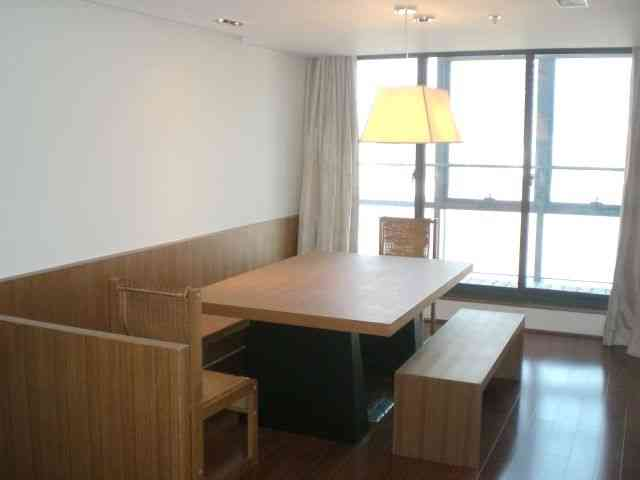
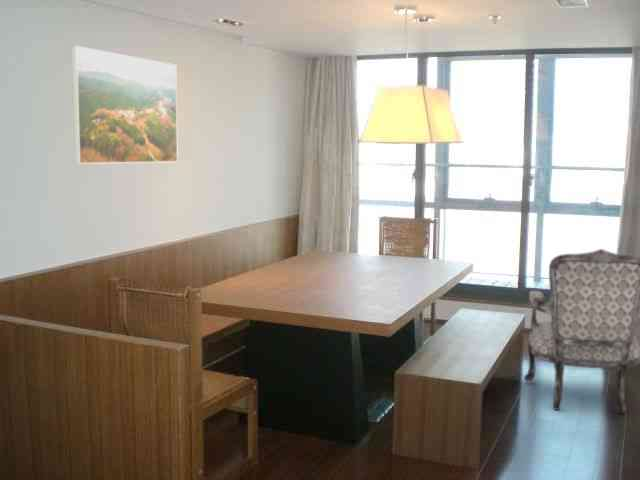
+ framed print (130, 110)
+ armchair (587, 323)
